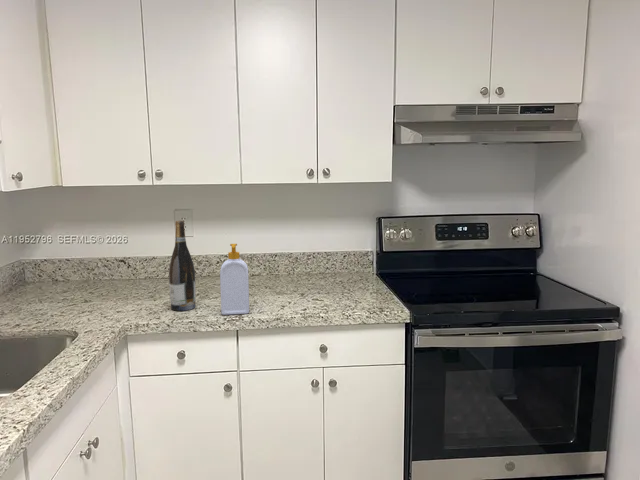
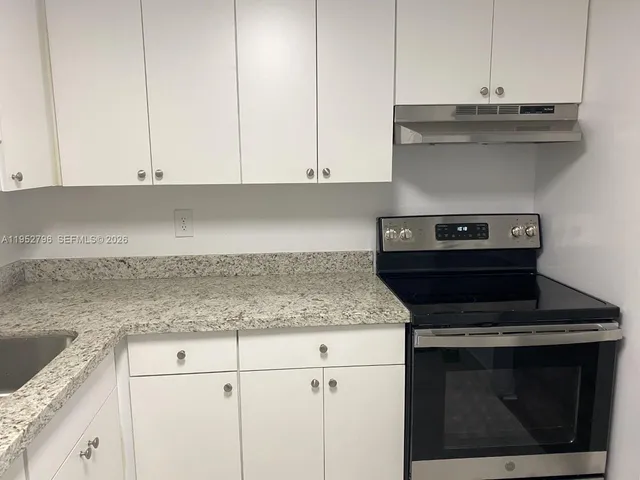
- soap bottle (234, 278)
- wine bottle (181, 264)
